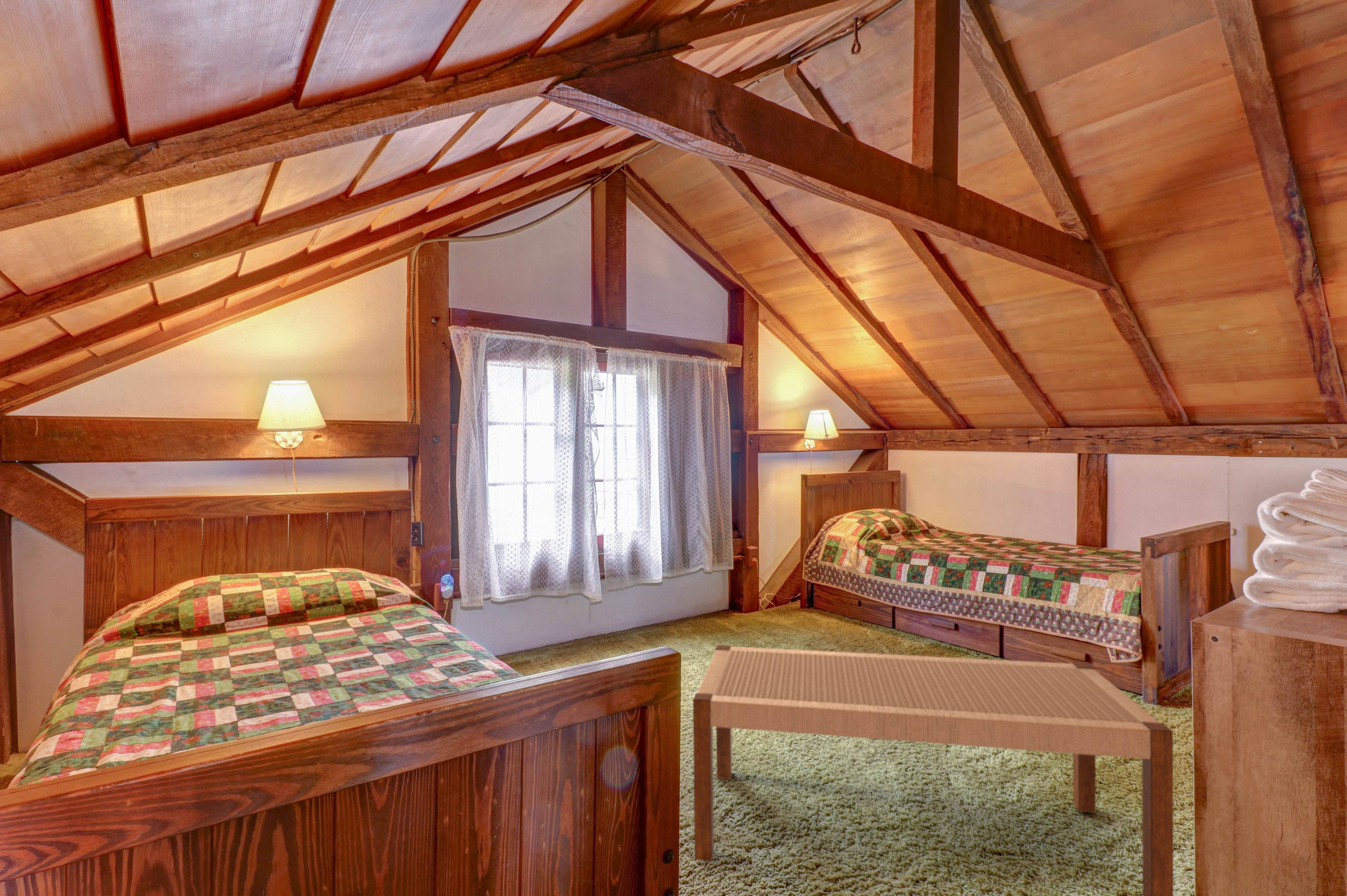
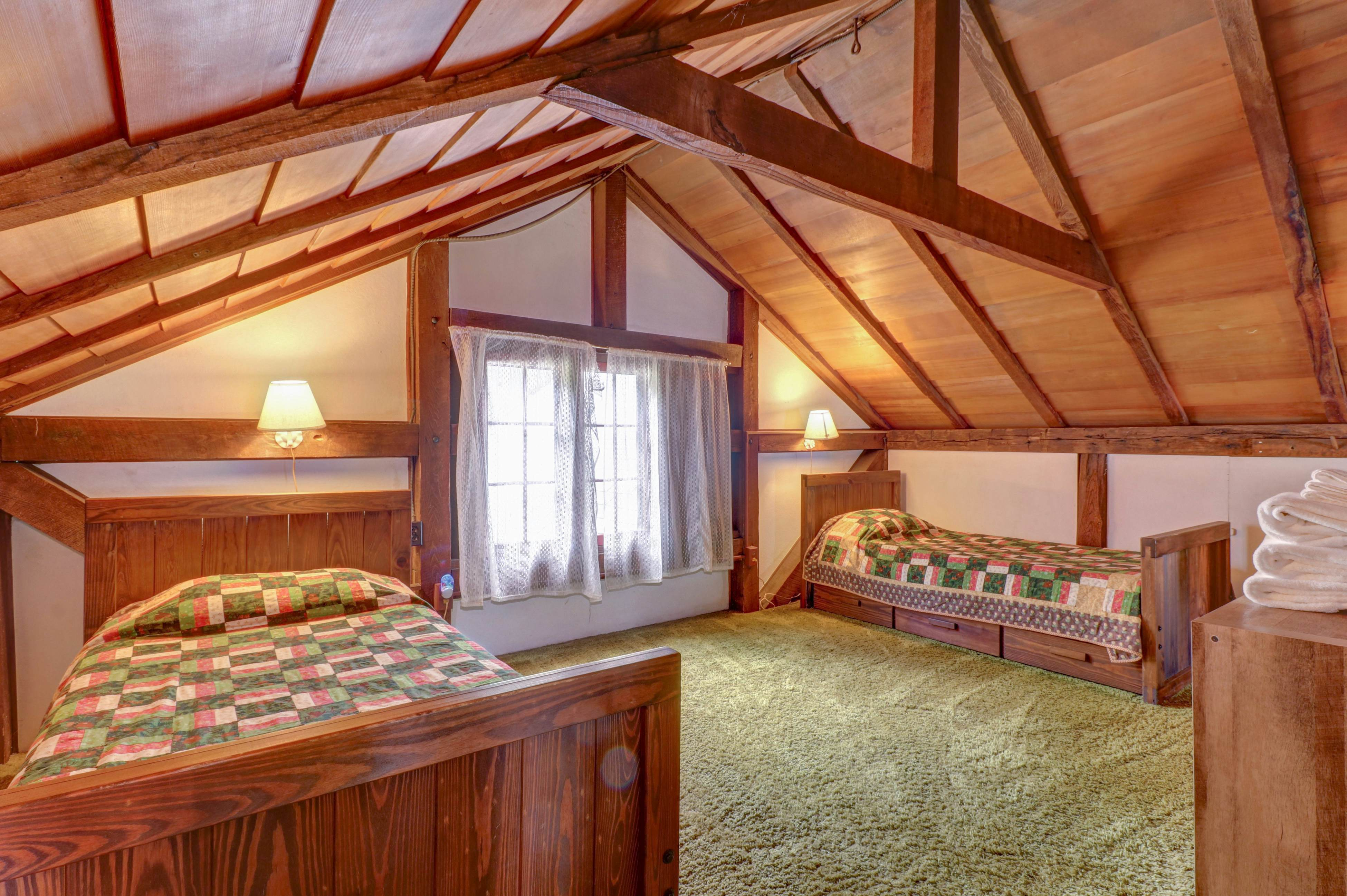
- bench (907, 741)
